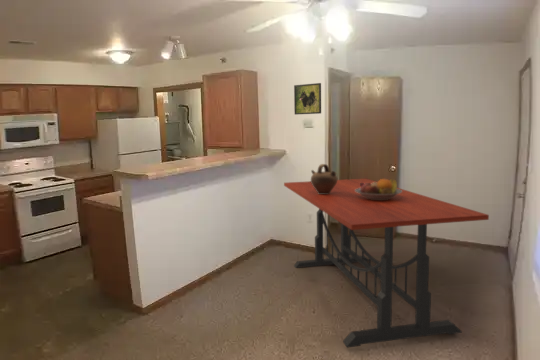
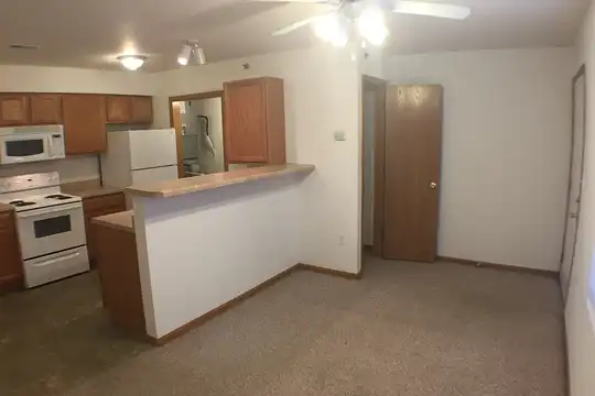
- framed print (307, 99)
- fruit bowl (378, 188)
- jug (322, 178)
- dining table (360, 245)
